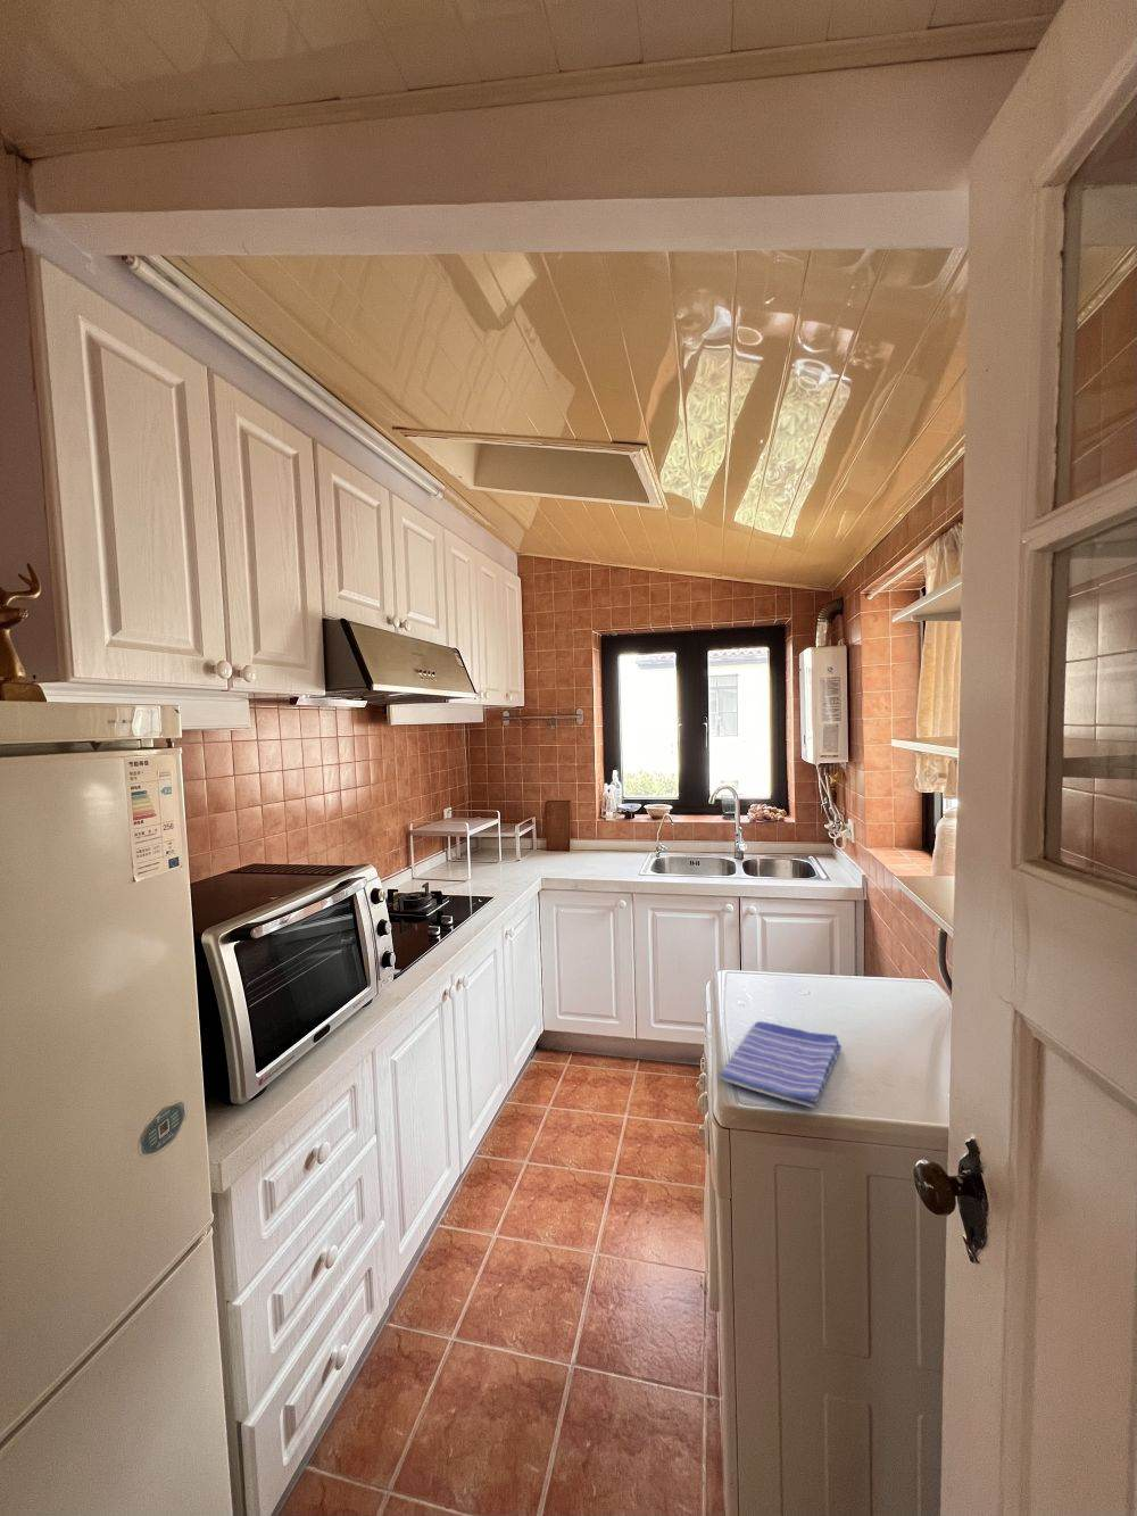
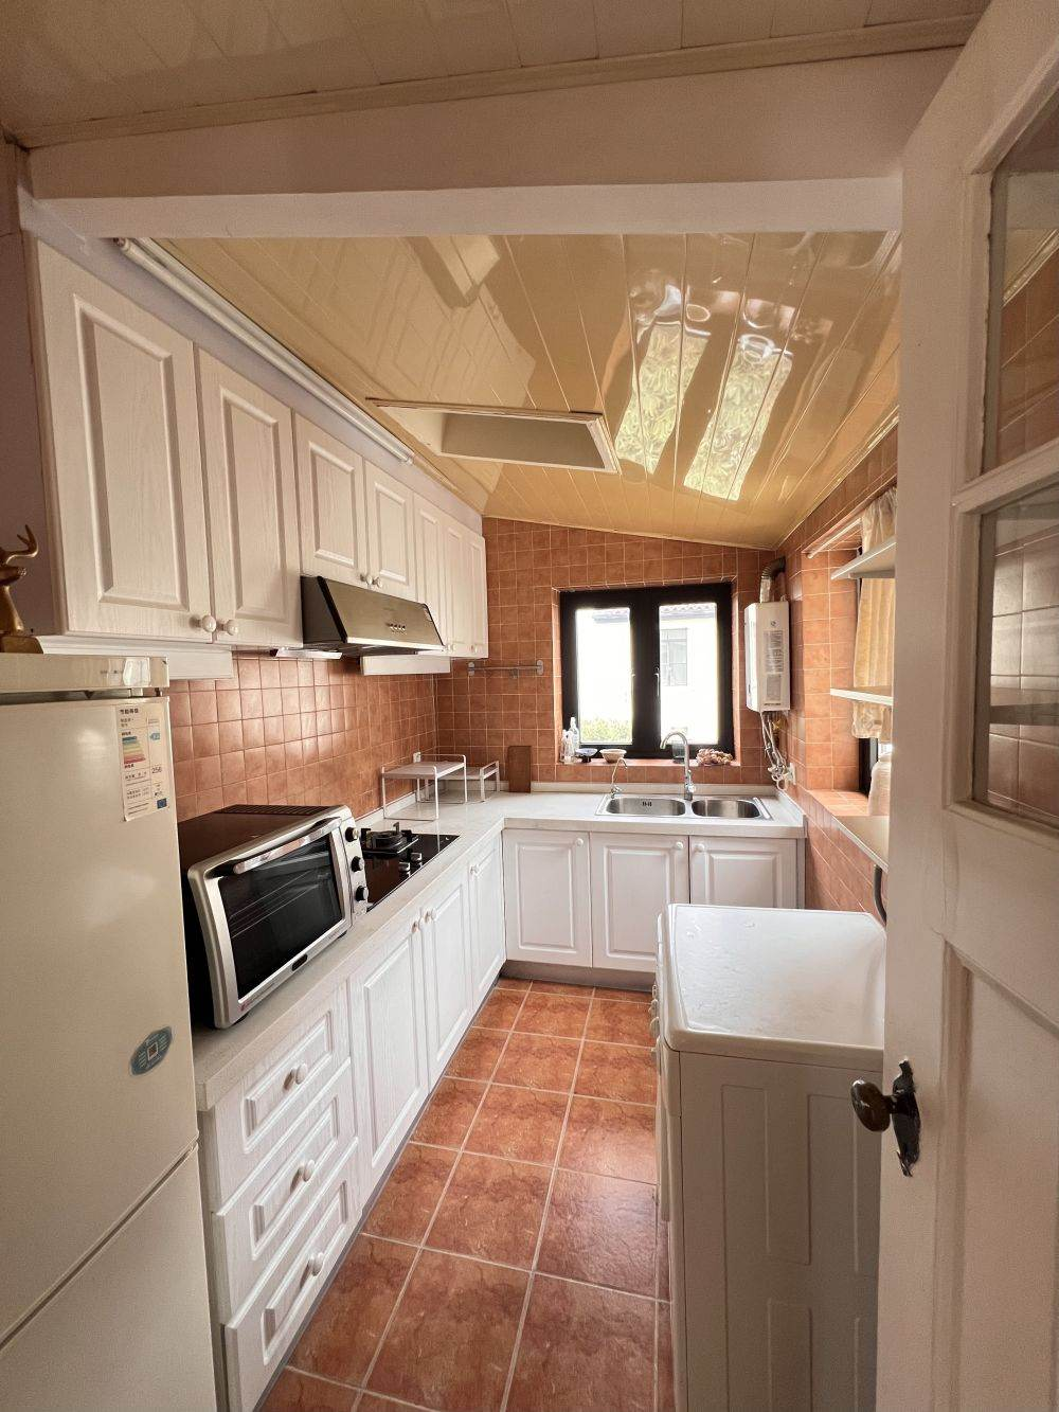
- dish towel (782, 1056)
